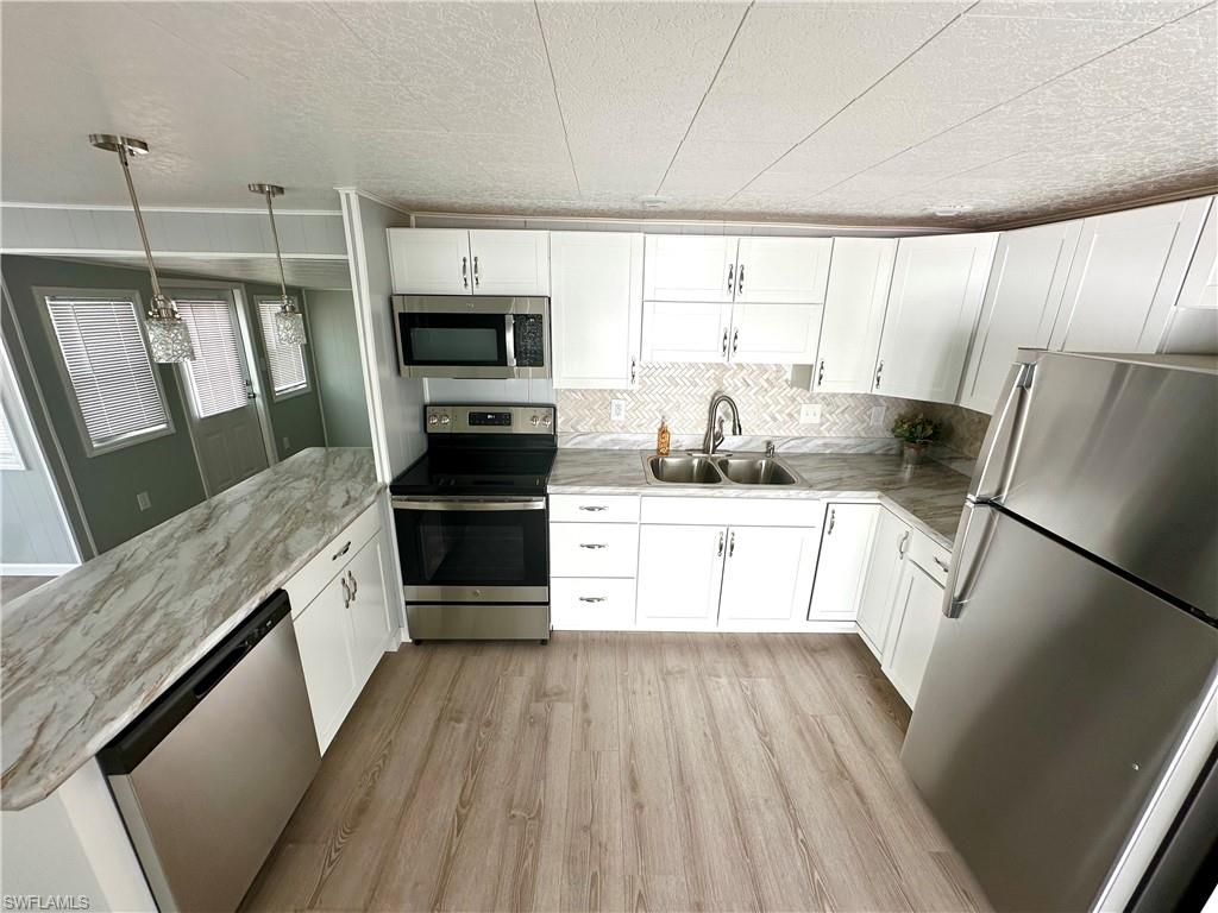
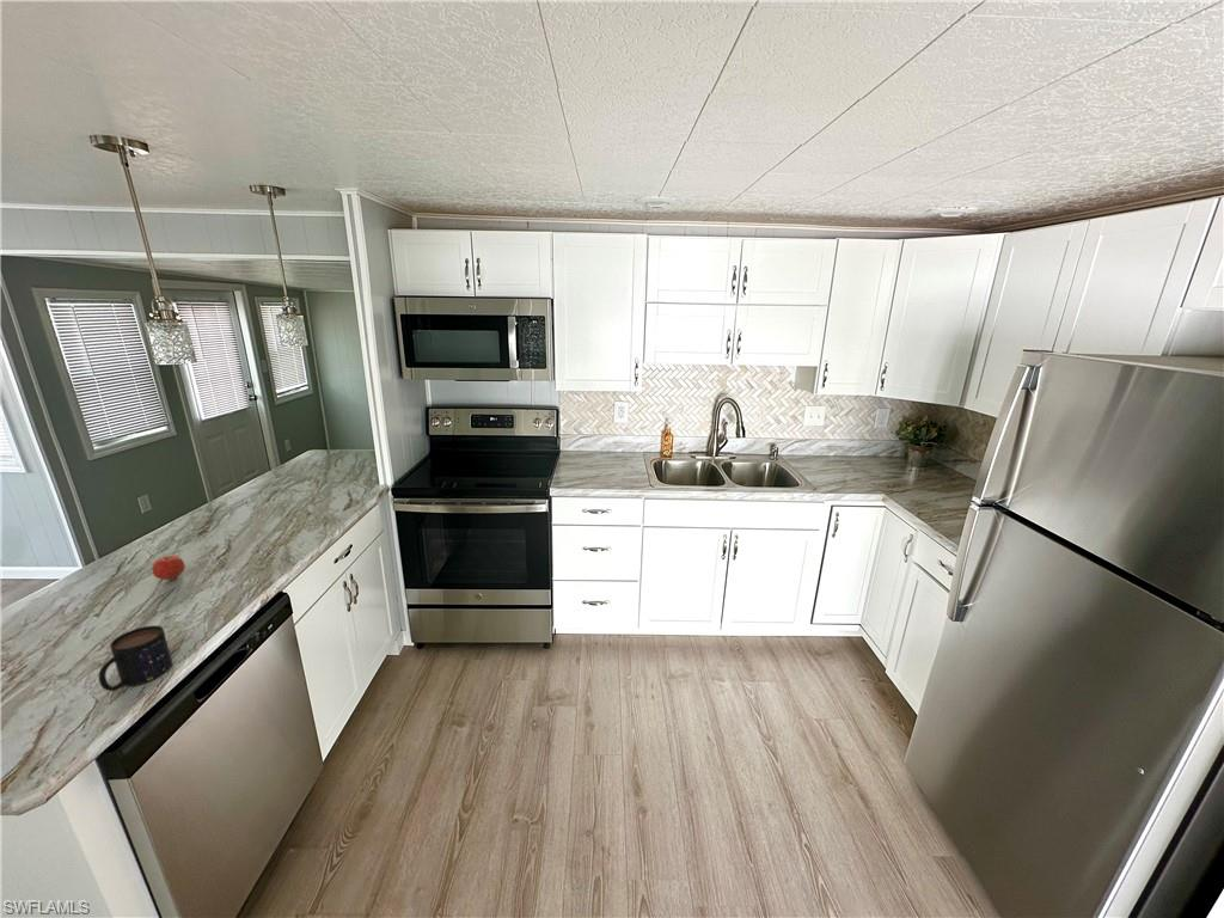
+ apple (169, 567)
+ mug (131, 661)
